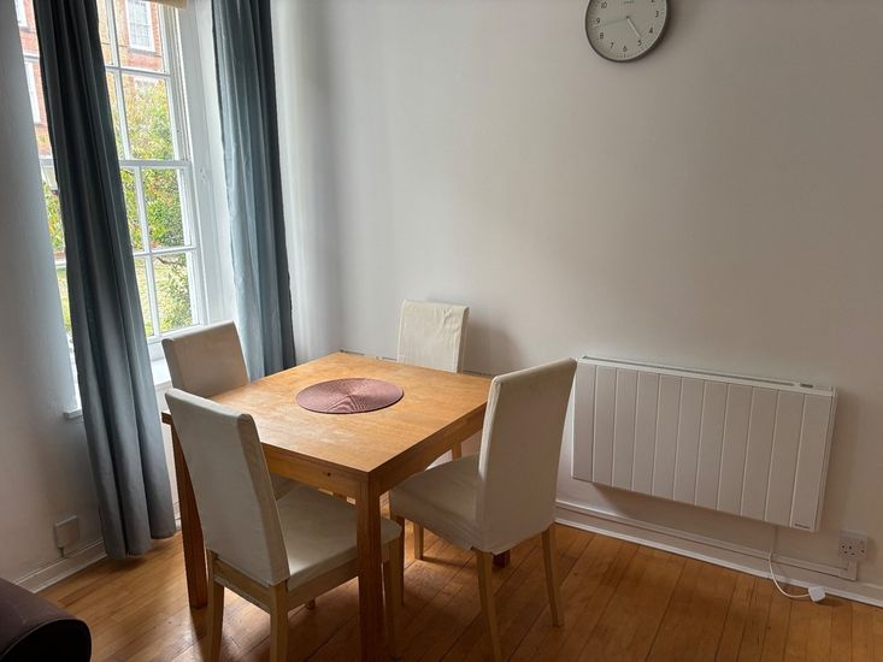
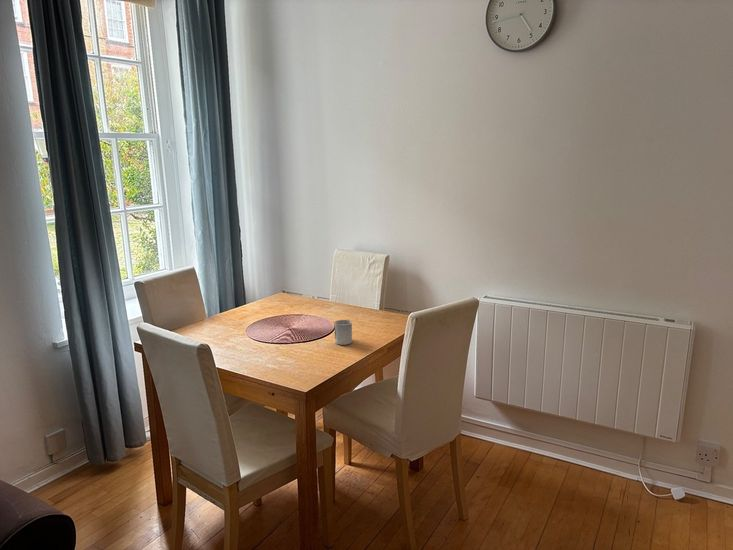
+ cup (344, 330)
